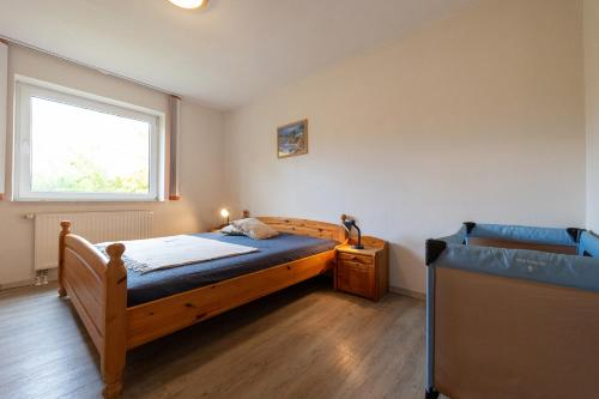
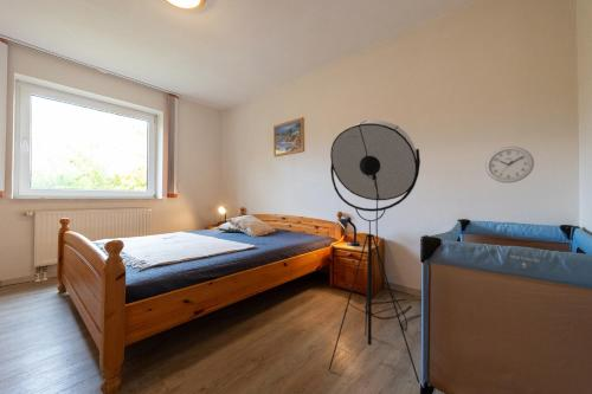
+ wall clock (508, 164)
+ floor lamp (377, 232)
